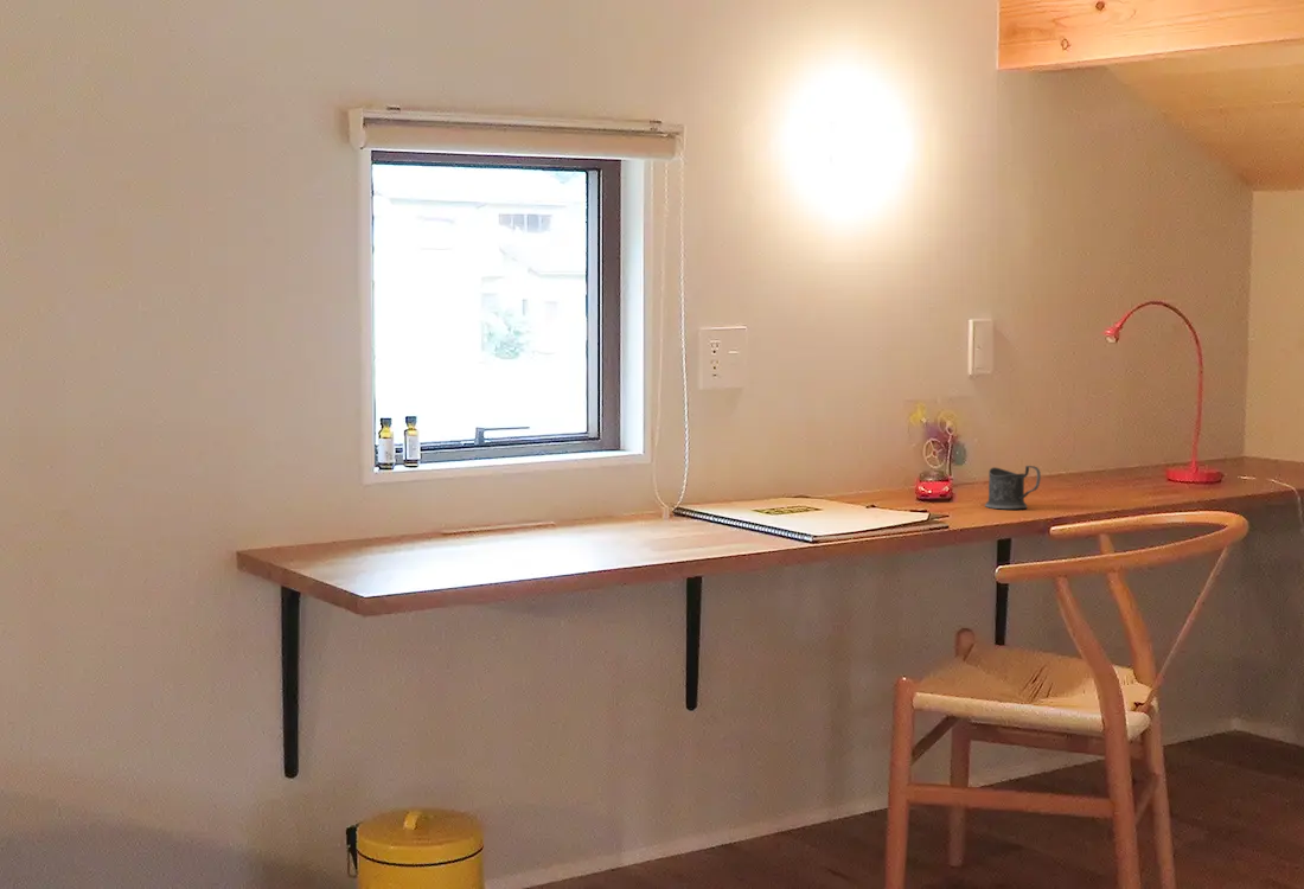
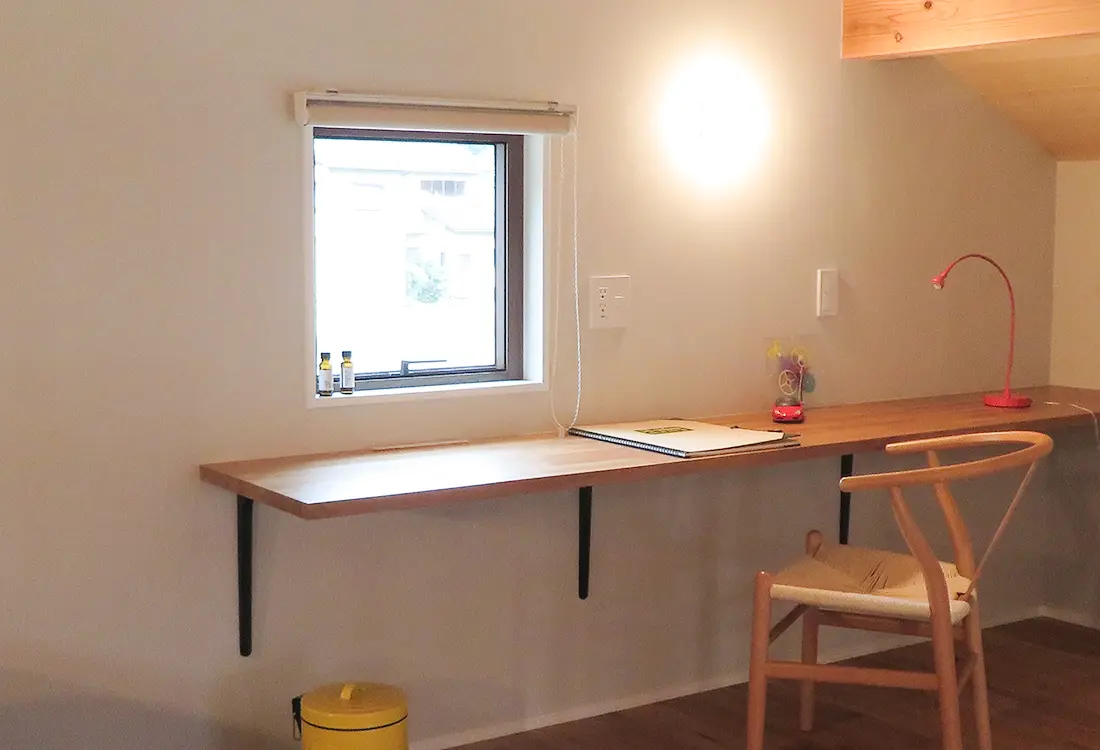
- mug (1014, 486)
